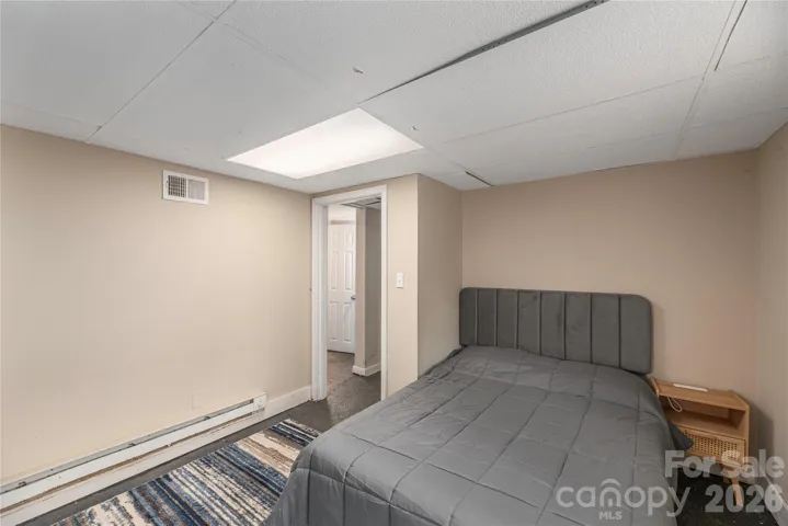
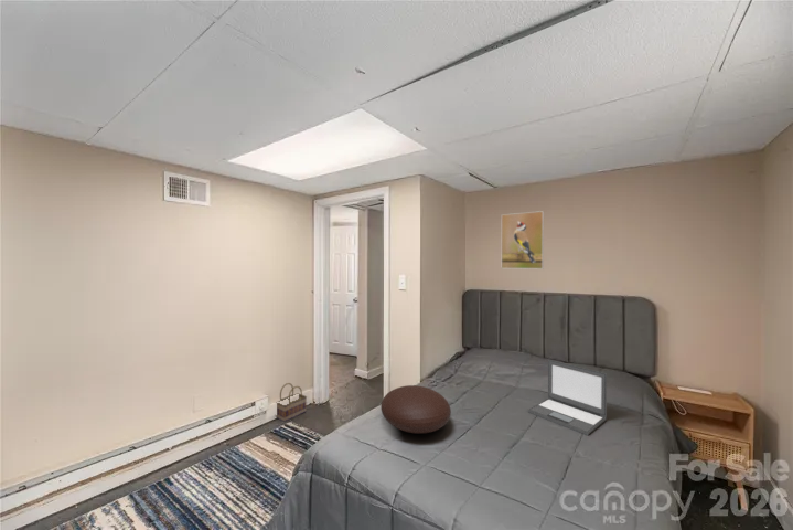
+ basket (289, 400)
+ cushion (415, 406)
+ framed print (522, 241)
+ laptop (566, 393)
